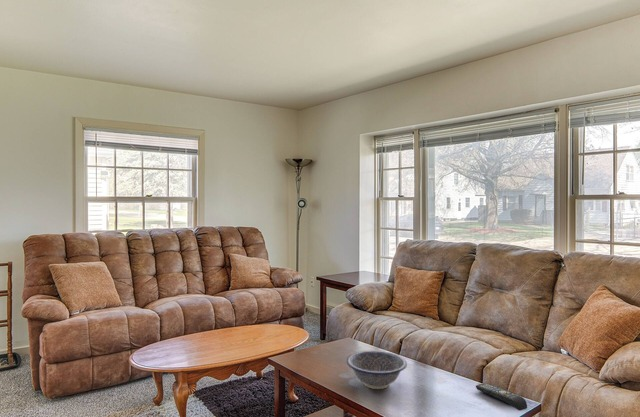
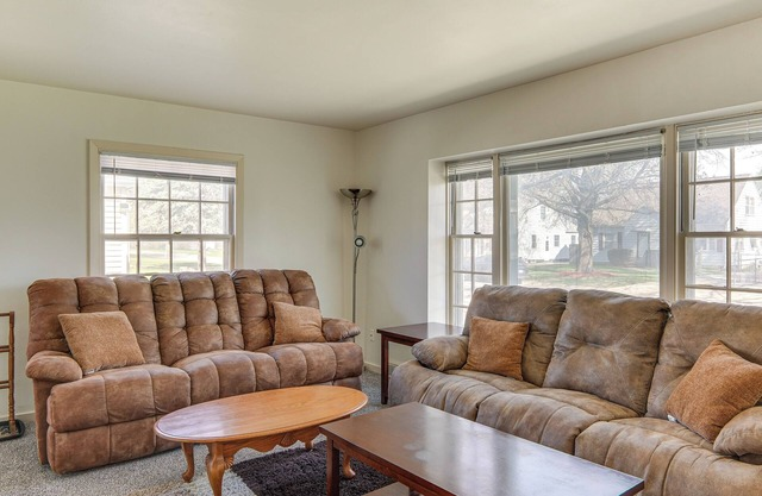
- remote control (500, 394)
- decorative bowl (376, 372)
